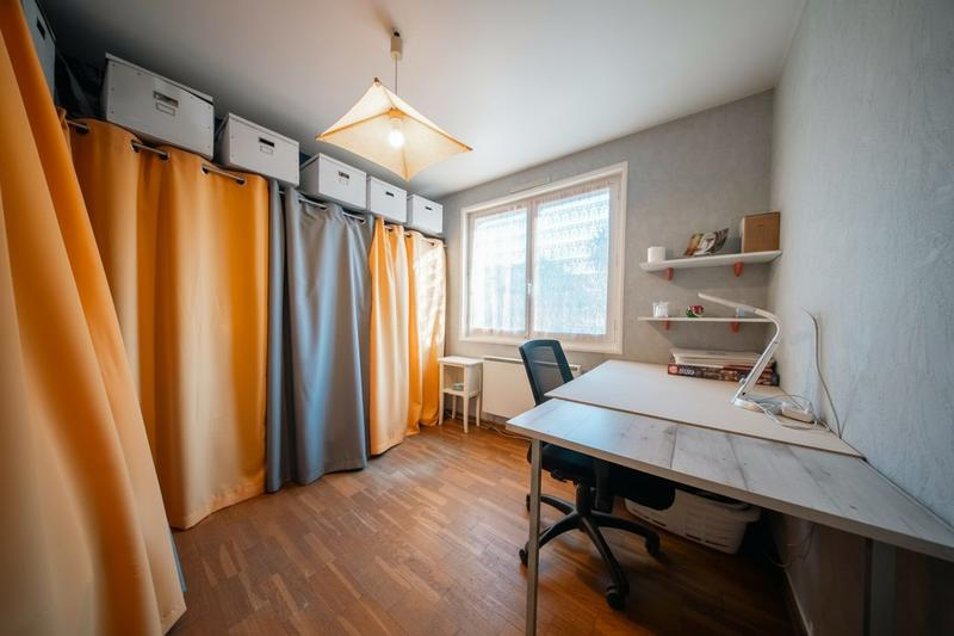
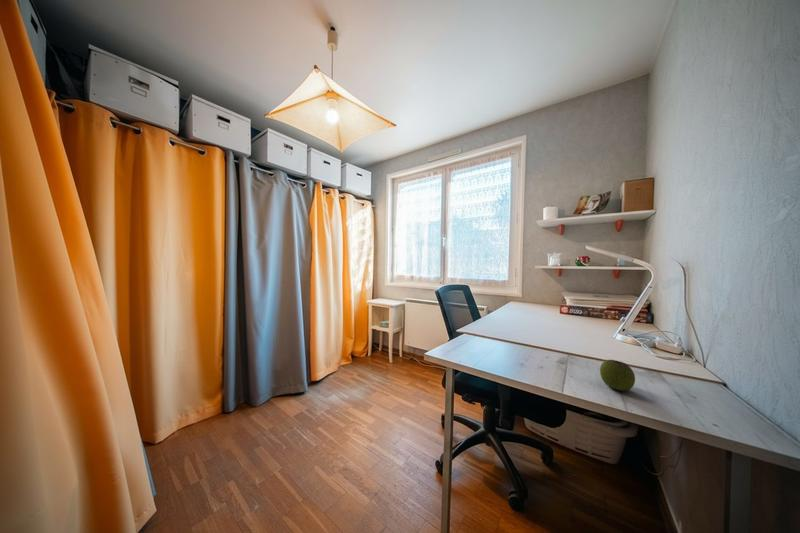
+ apple (616, 374)
